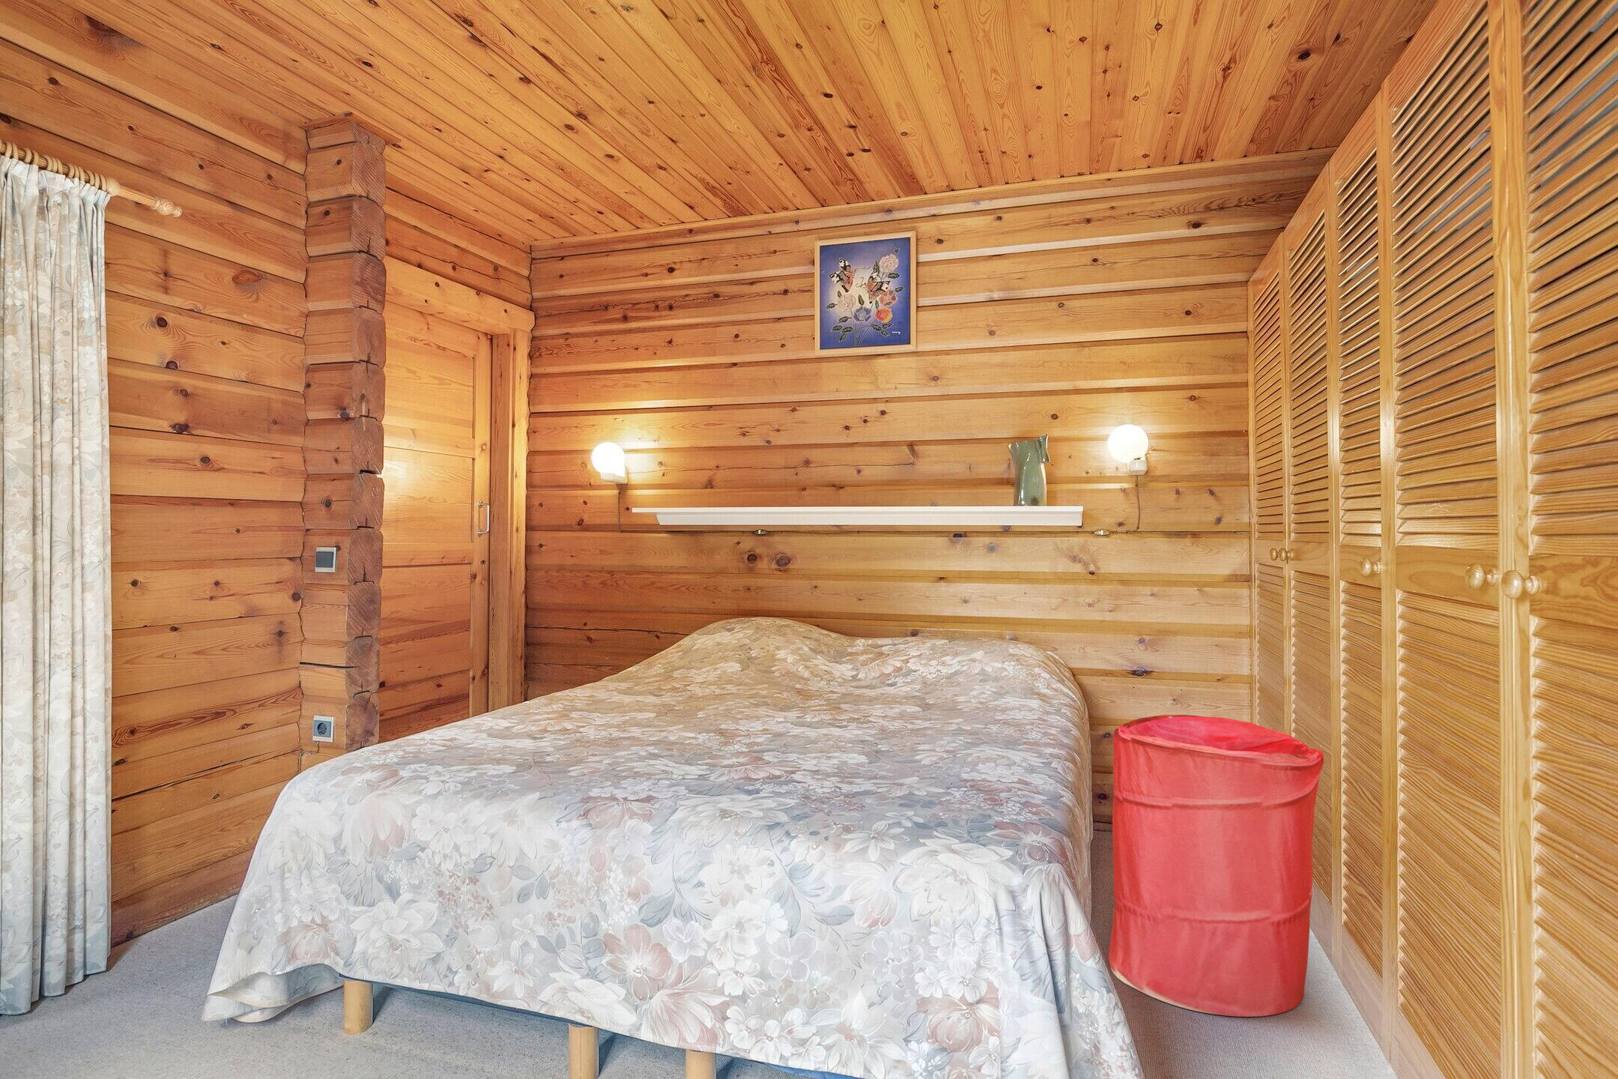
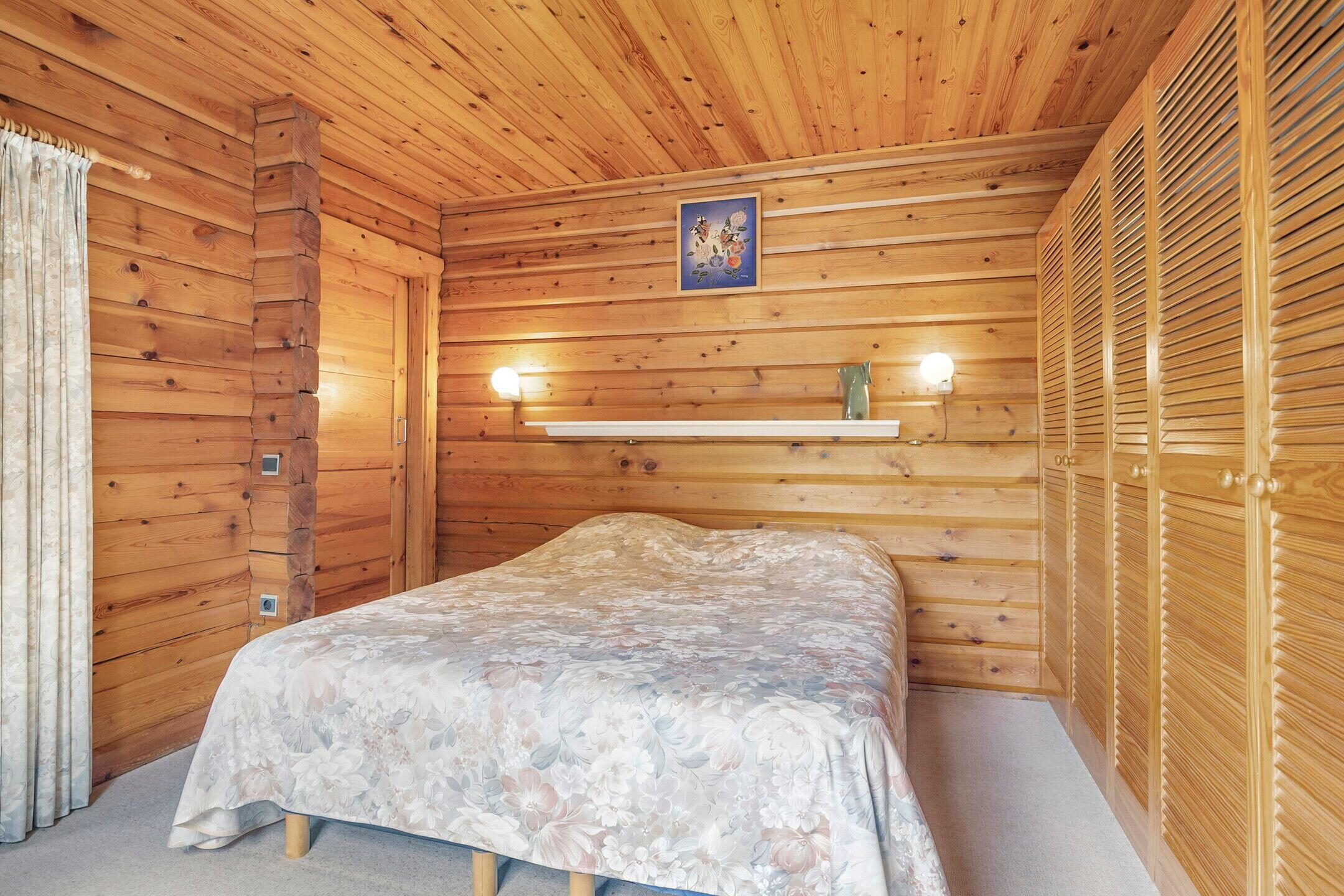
- laundry hamper (1211, 849)
